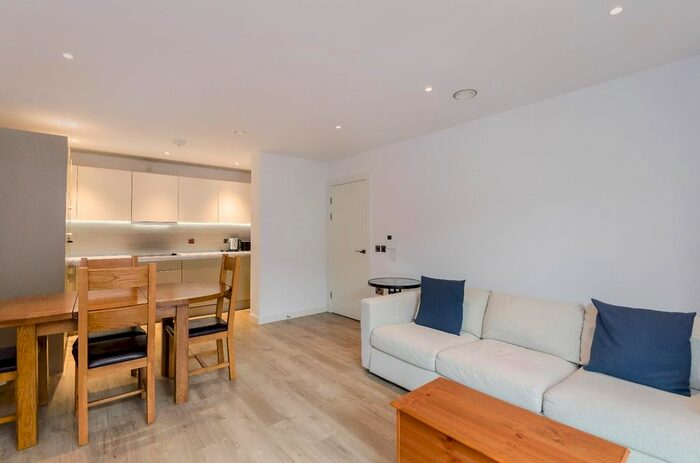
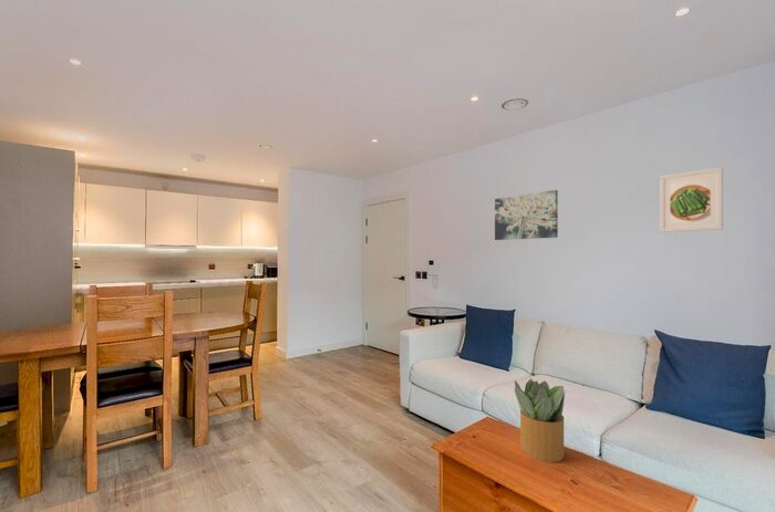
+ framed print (690, 201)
+ wall art (524, 217)
+ potted plant (538, 417)
